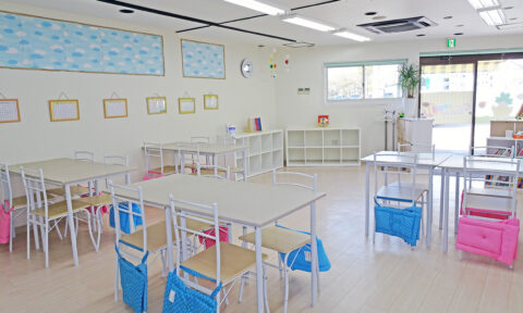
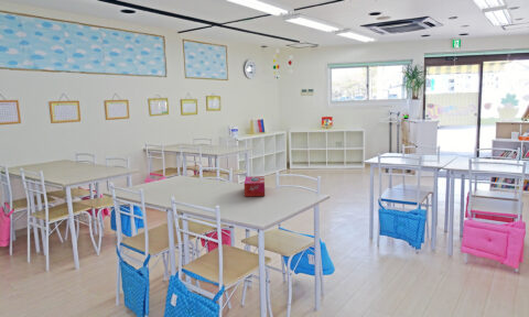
+ tissue box (255, 185)
